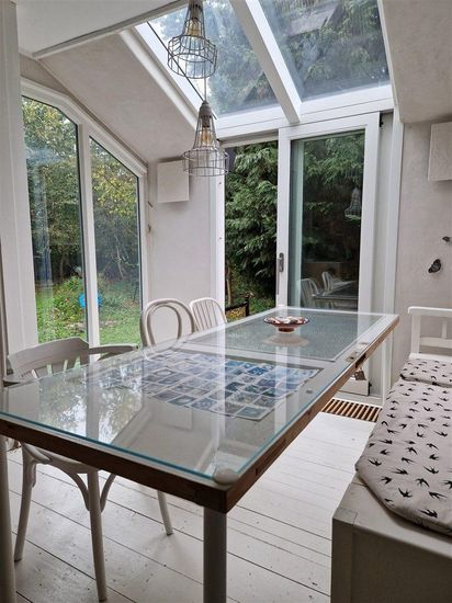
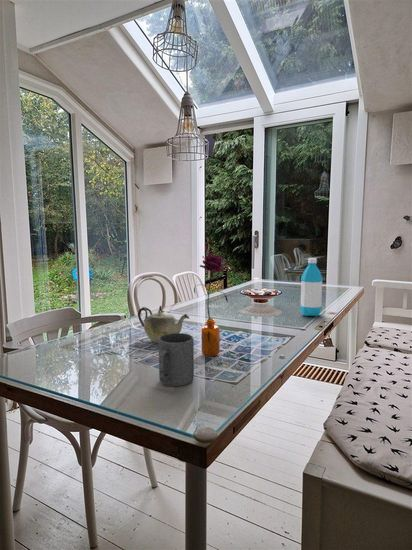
+ water bottle (311, 286)
+ teapot (163, 323)
+ mug (173, 361)
+ flower (208, 304)
